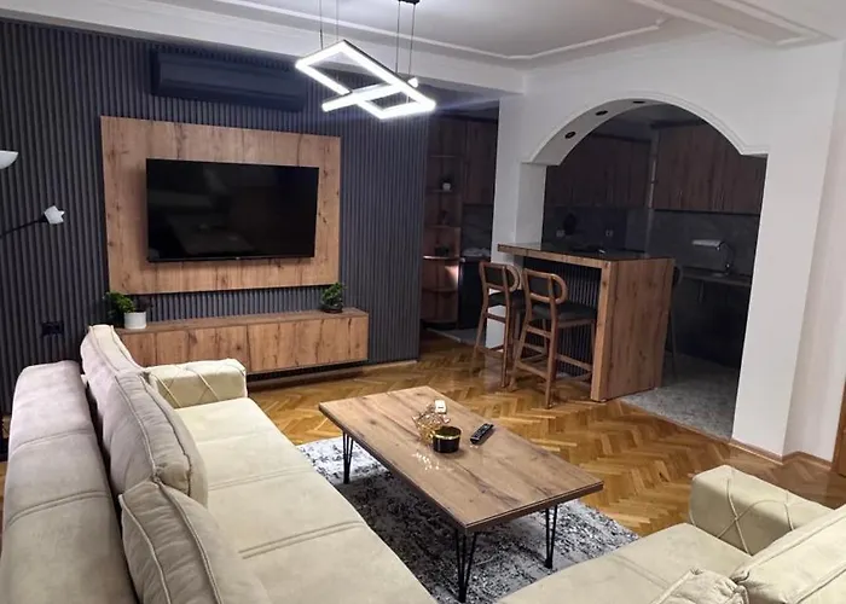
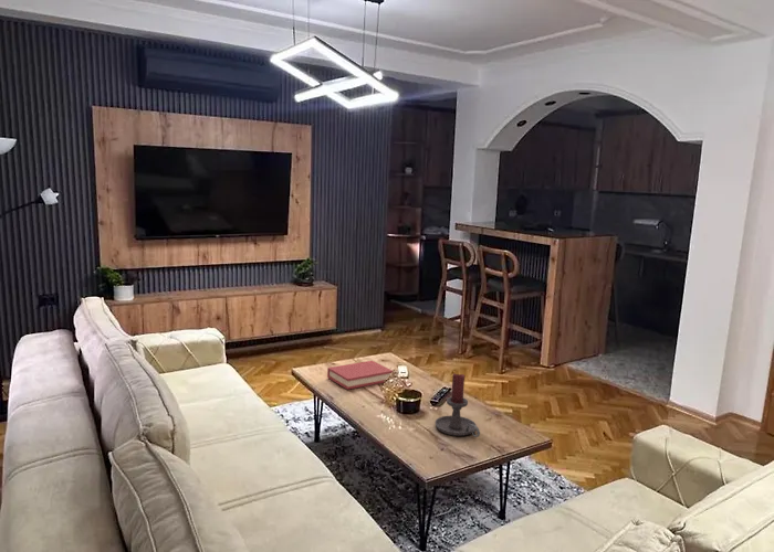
+ candle holder (461, 403)
+ hardback book (359, 373)
